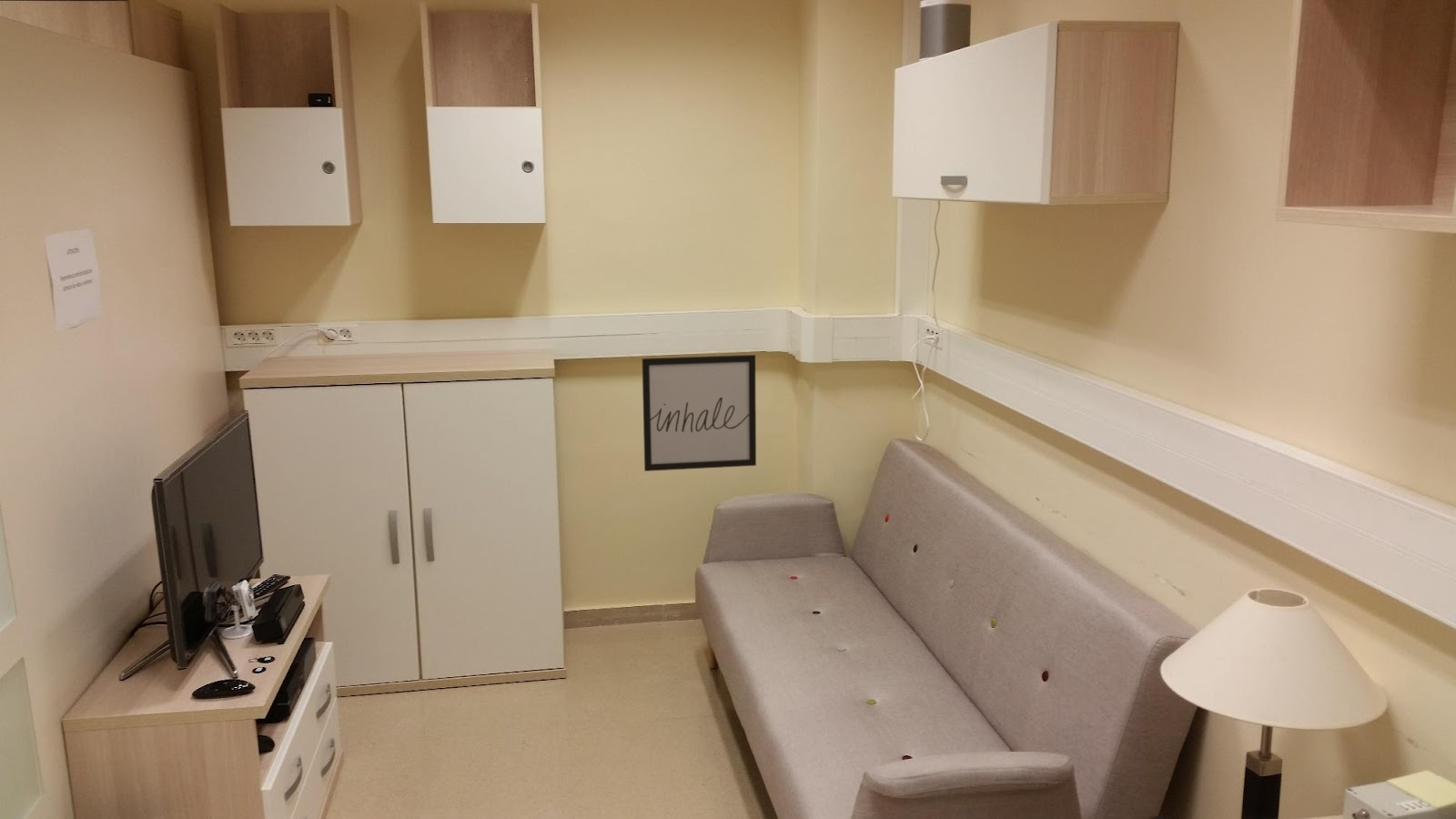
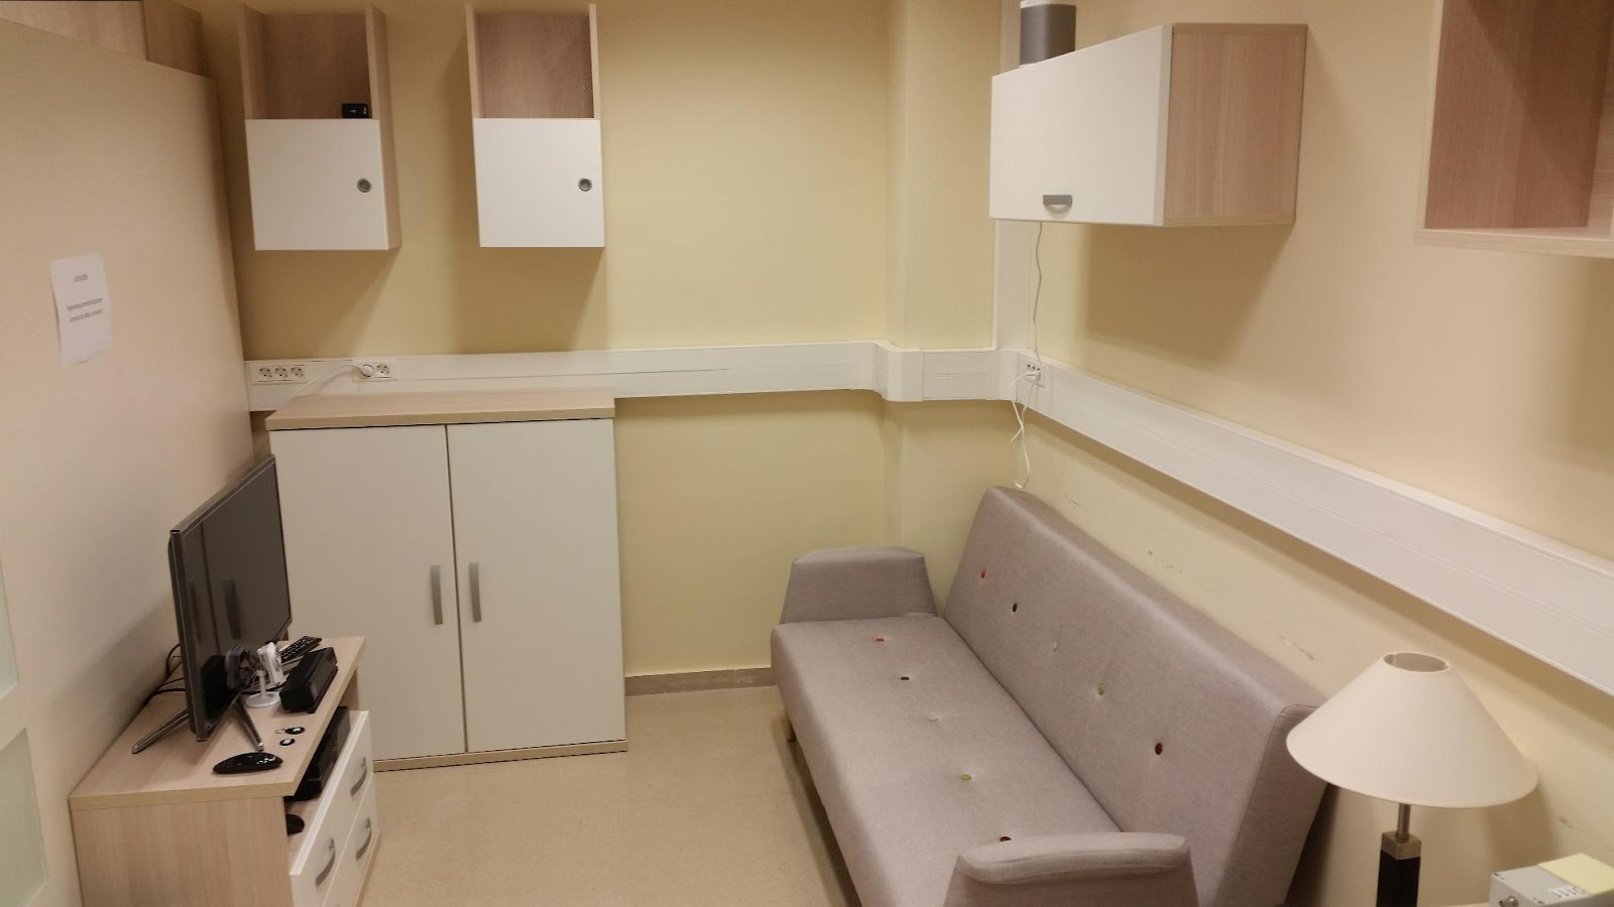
- wall art (700, 412)
